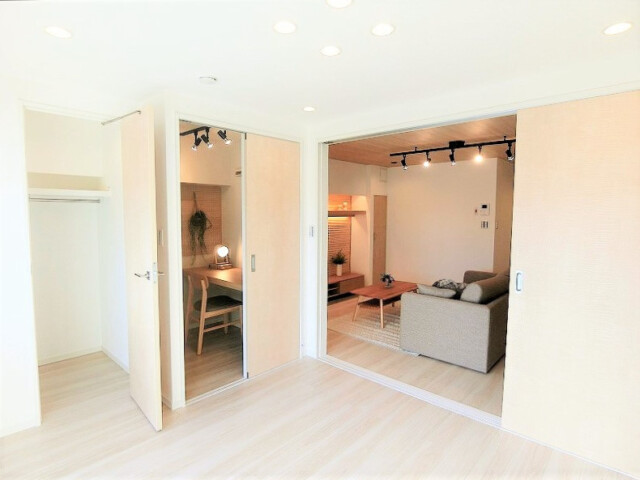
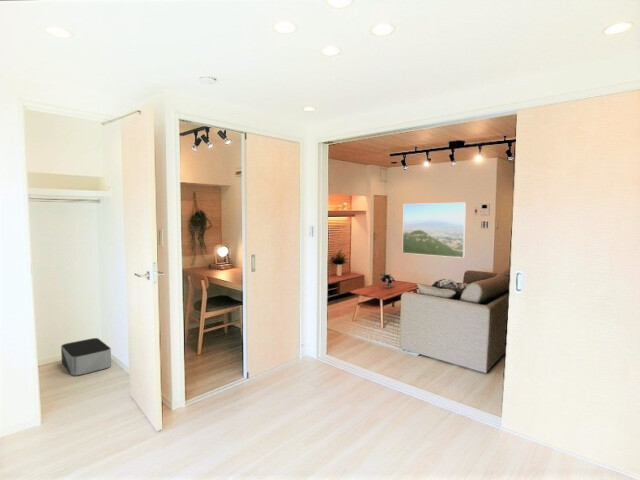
+ storage bin (85, 355)
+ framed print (432, 229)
